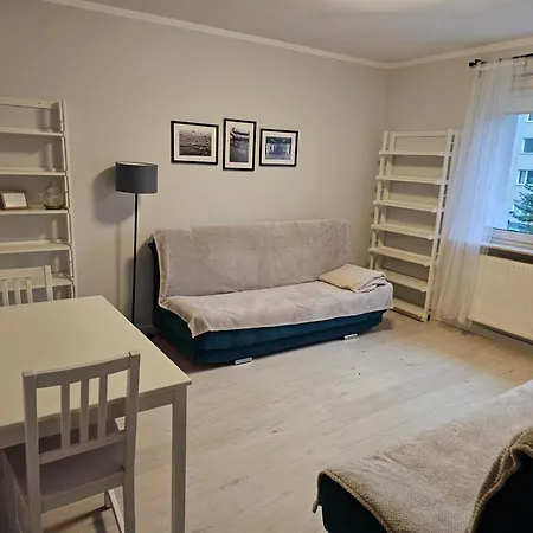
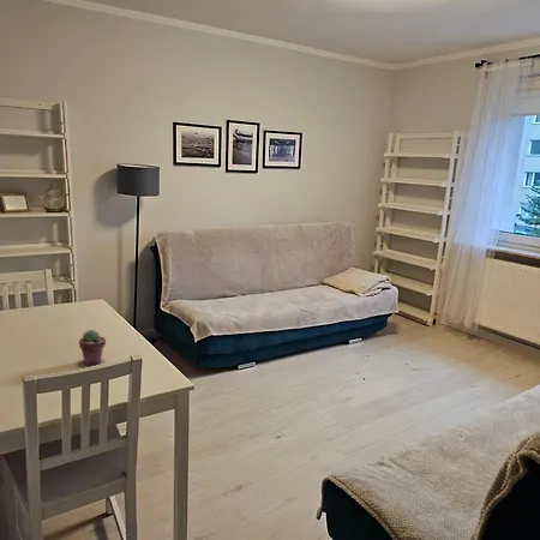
+ potted succulent (92, 346)
